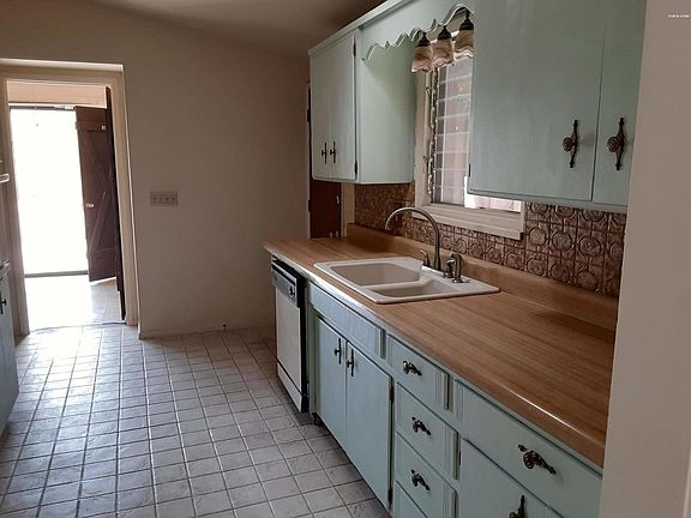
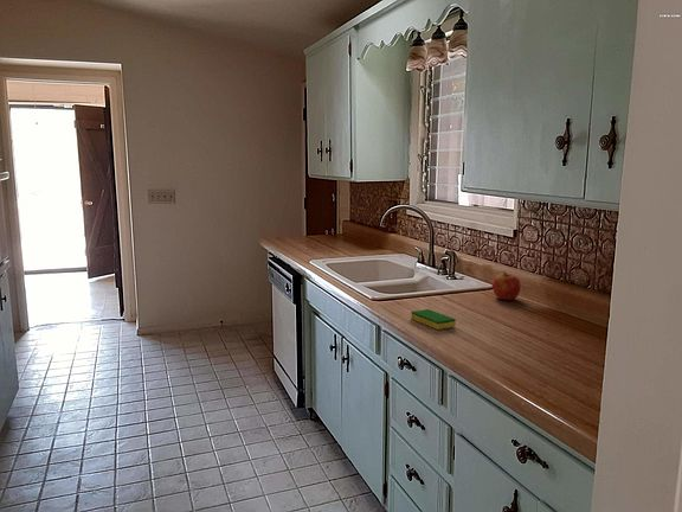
+ dish sponge (432, 319)
+ apple (507, 284)
